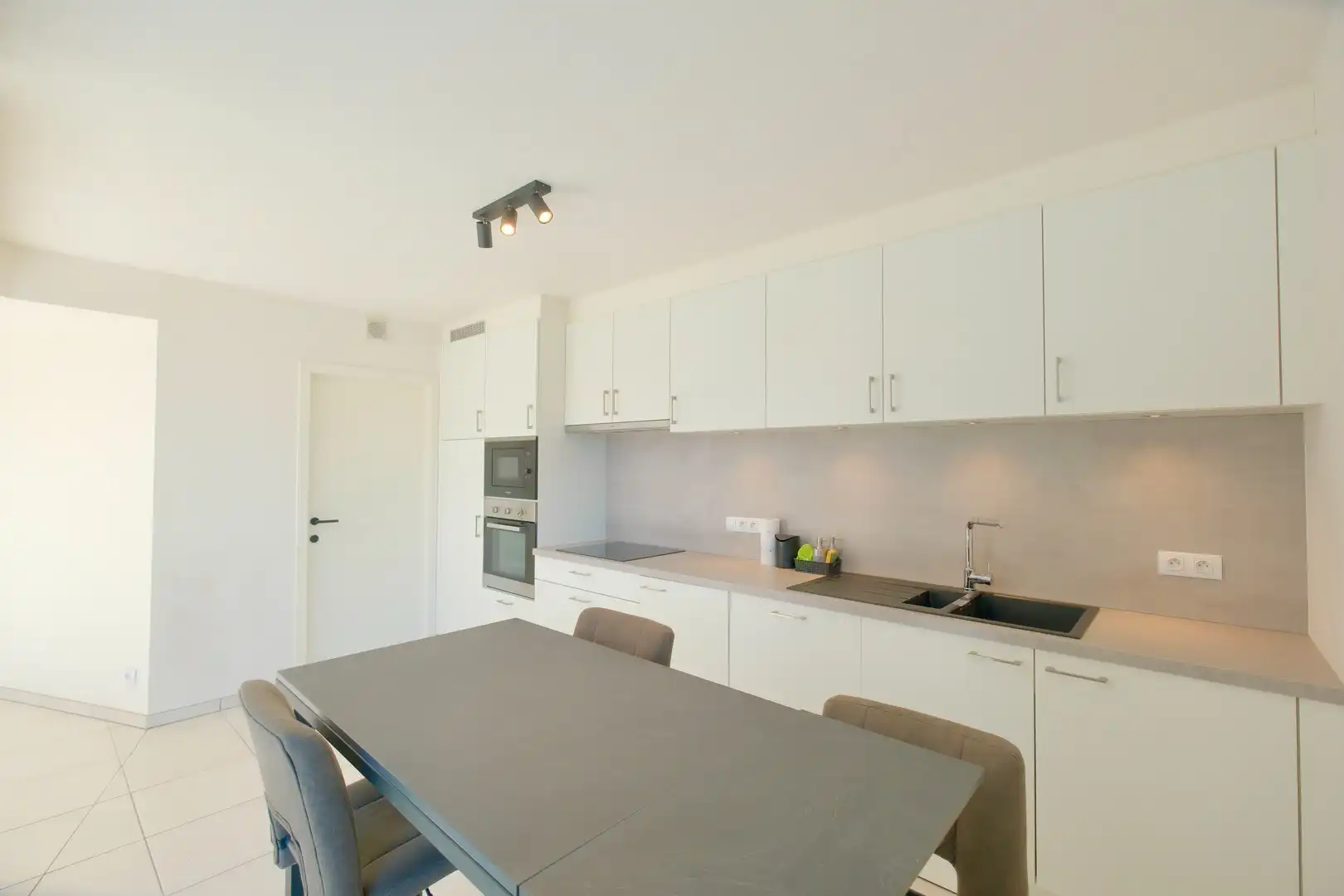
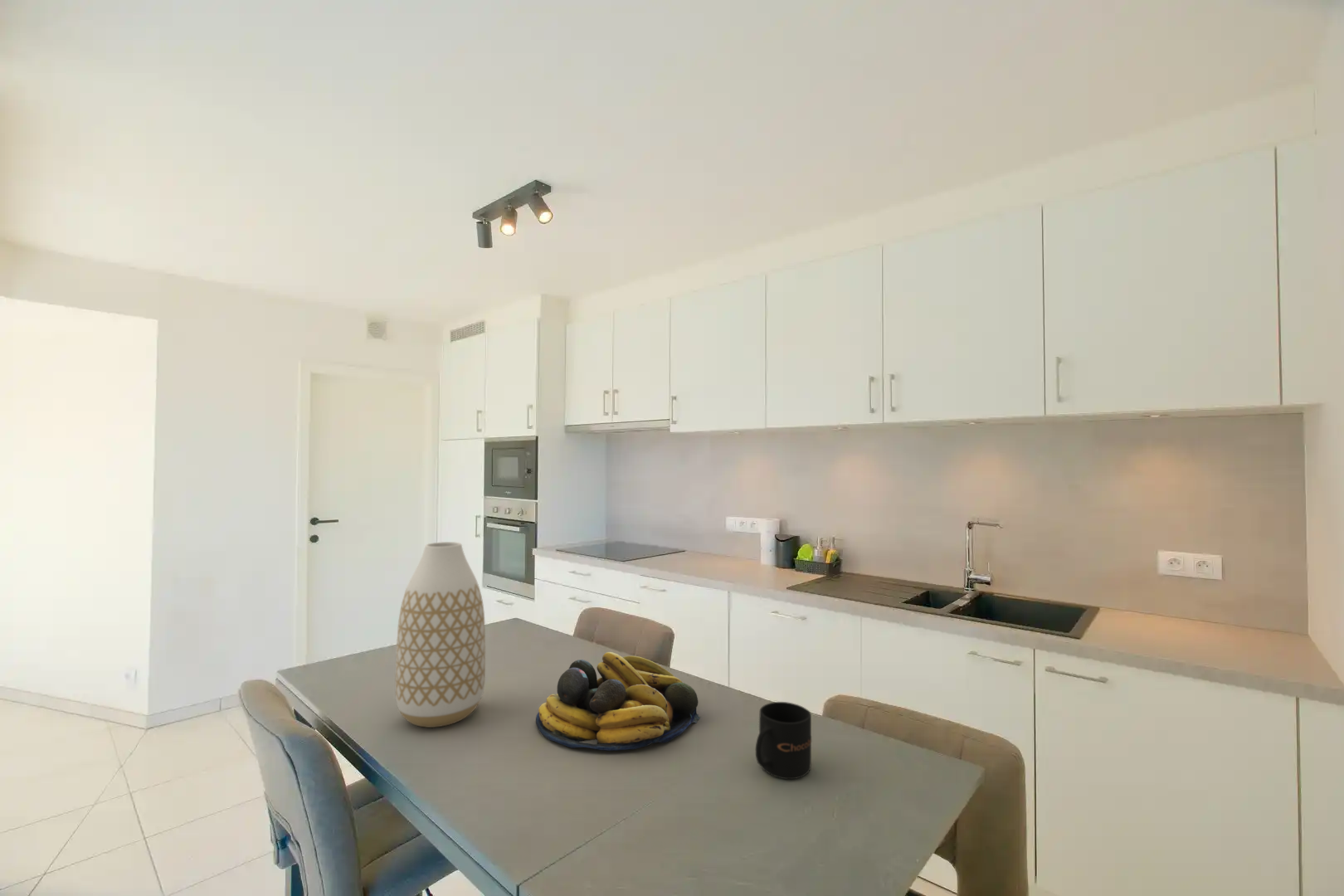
+ vase (442, 629)
+ mug (778, 741)
+ fruit bowl (616, 686)
